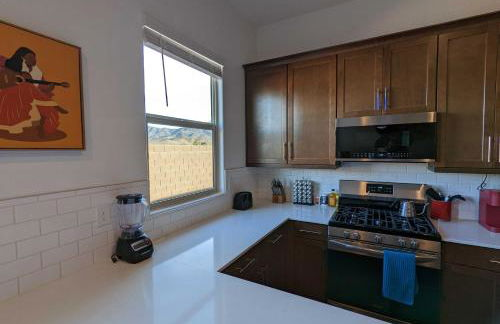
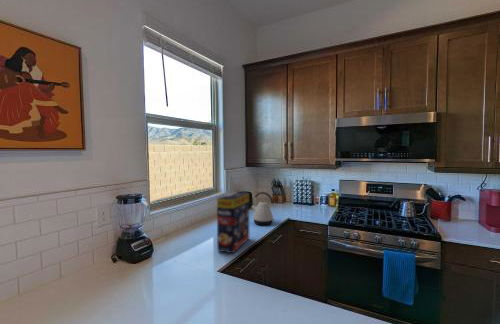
+ kettle (262, 207)
+ cereal box (234, 219)
